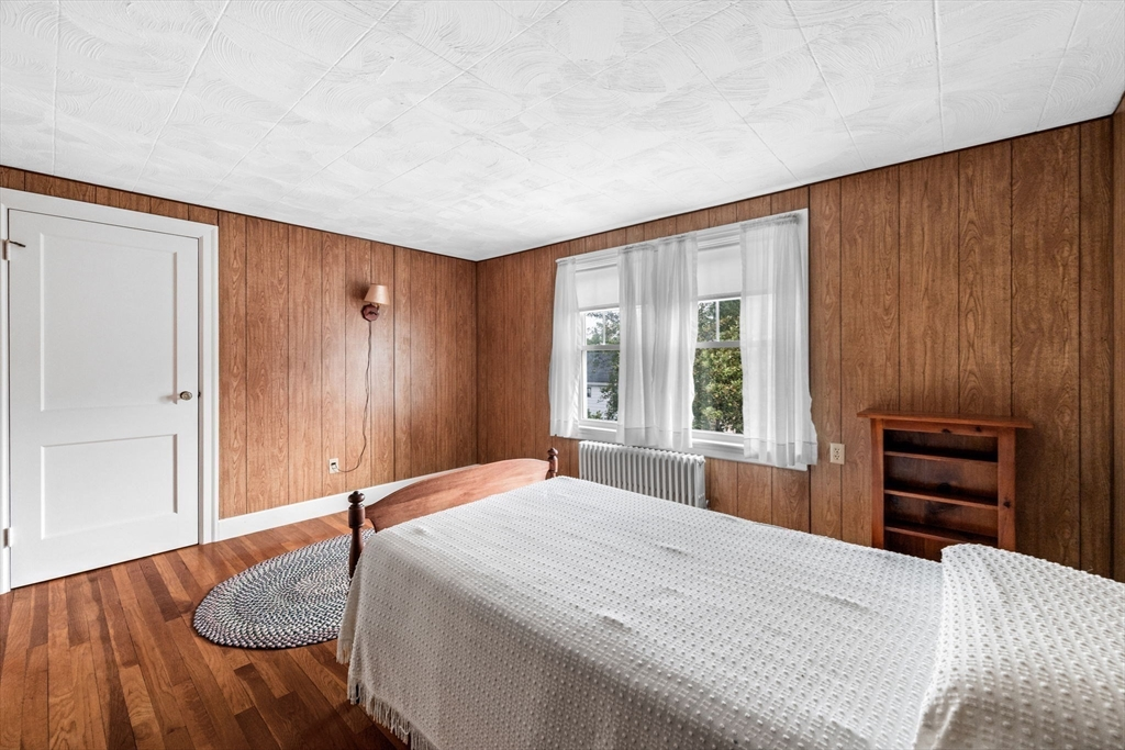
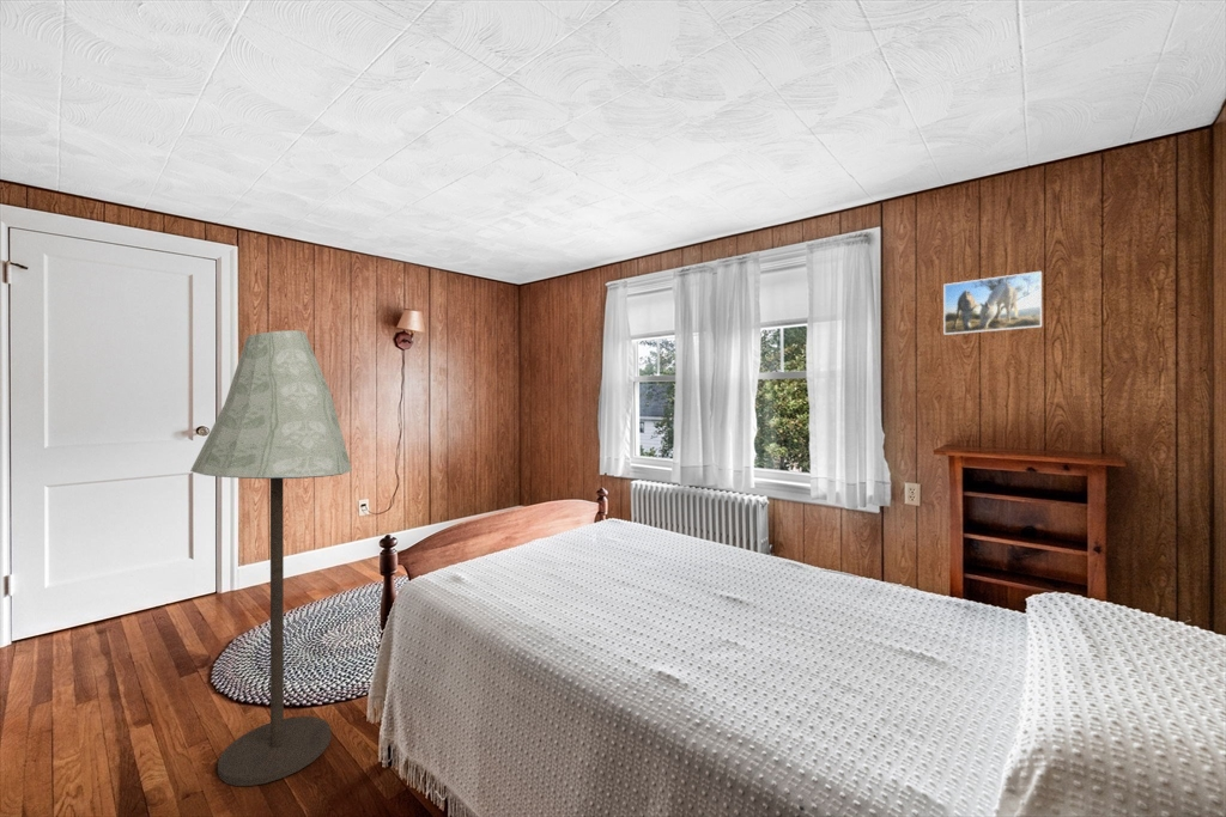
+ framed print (990, 304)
+ floor lamp (277, 541)
